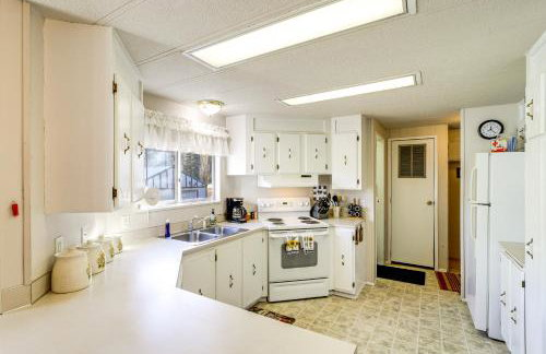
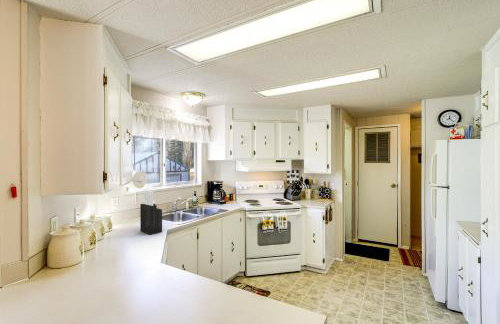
+ knife block (152, 210)
